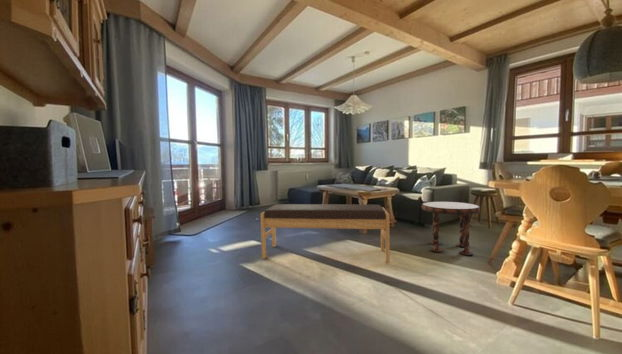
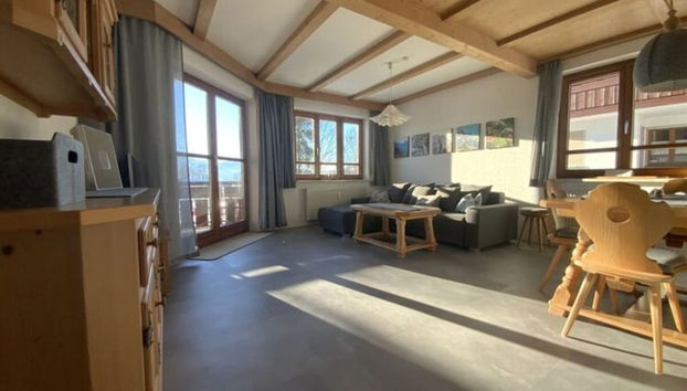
- side table (460, 226)
- bench (325, 227)
